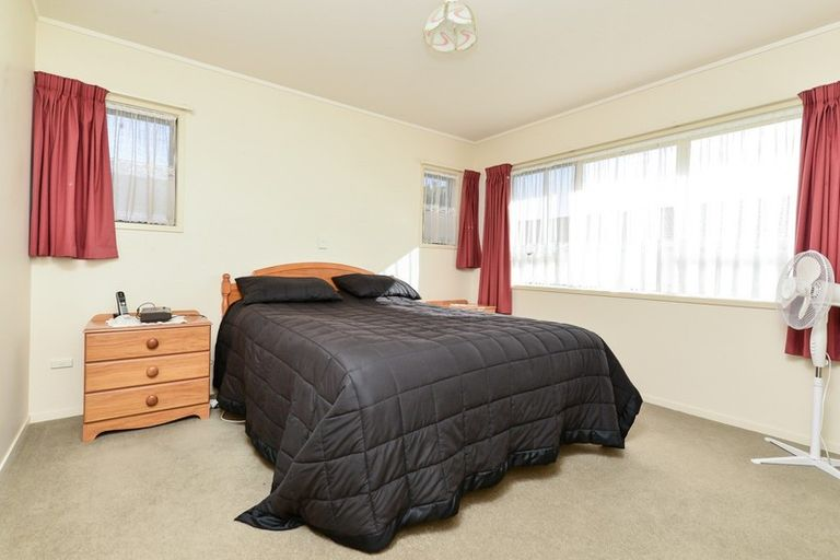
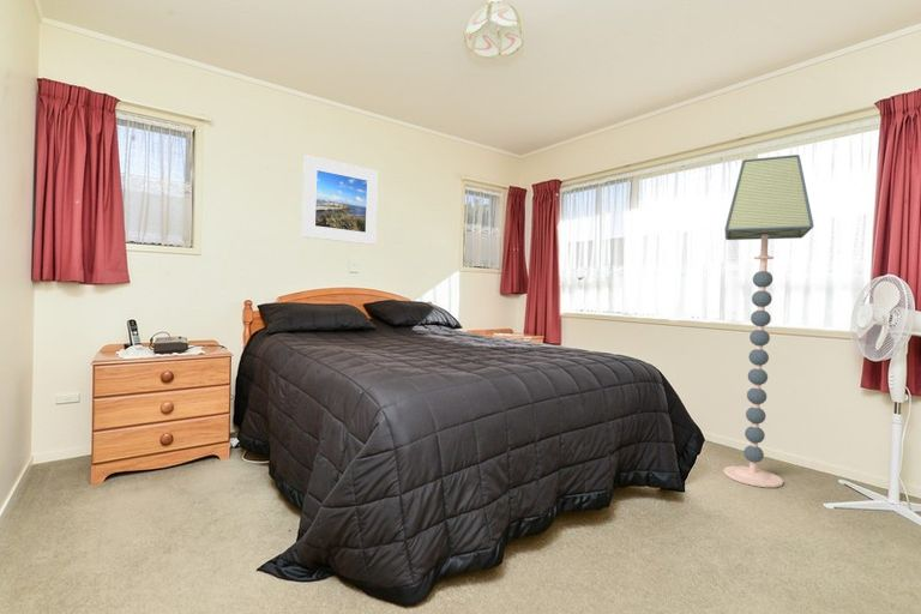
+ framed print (342, 201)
+ floor lamp (760, 320)
